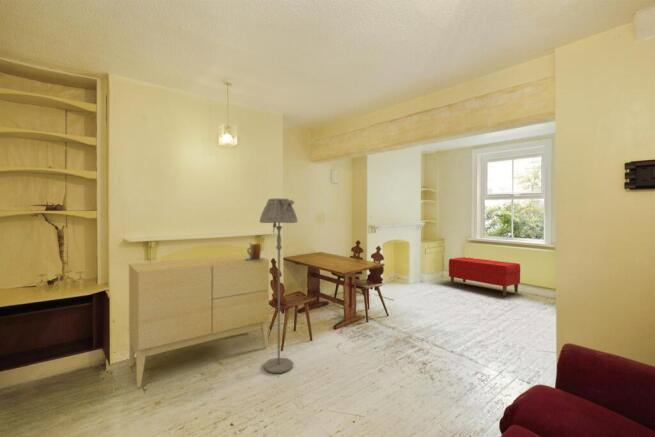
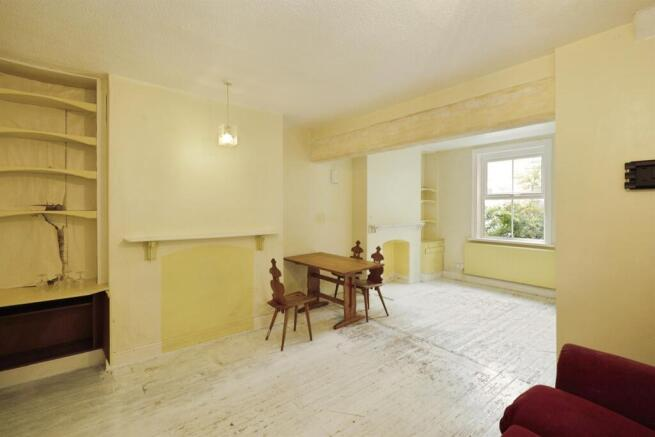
- ceramic jug (254, 251)
- bench (482, 274)
- floor lamp (278, 282)
- sideboard (203, 309)
